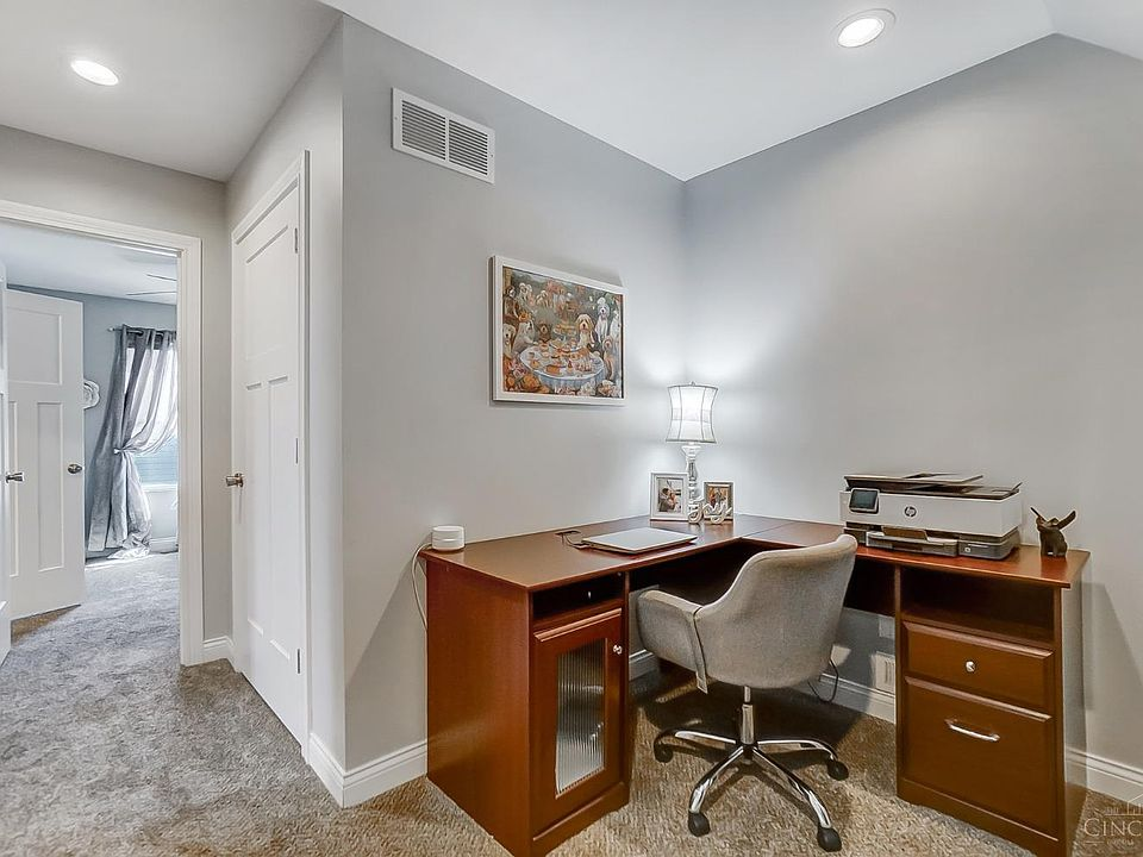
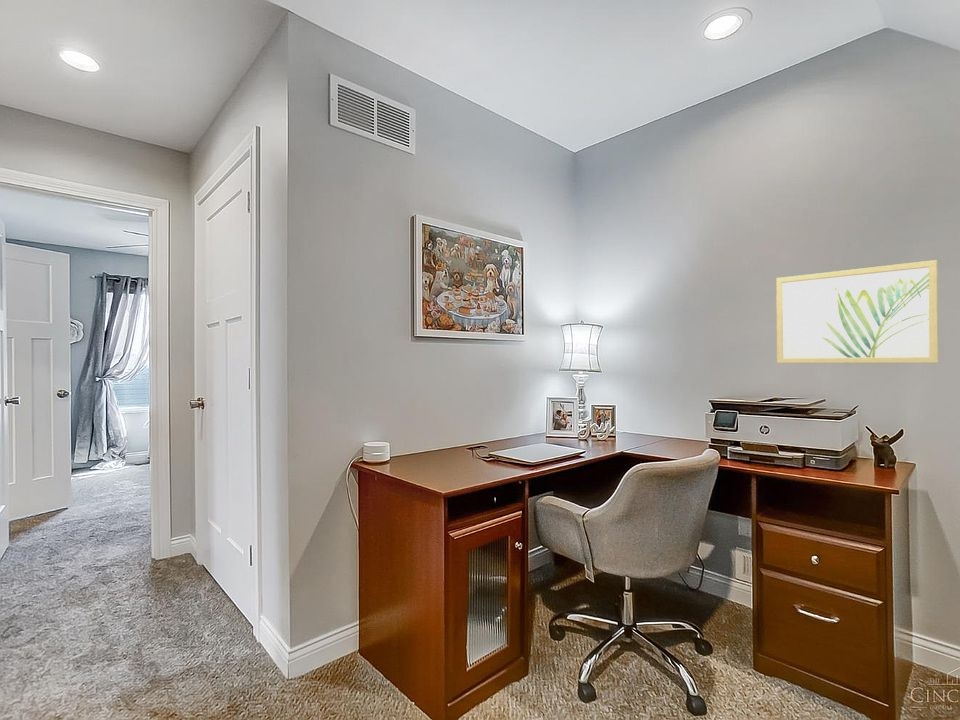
+ wall art (850, 316)
